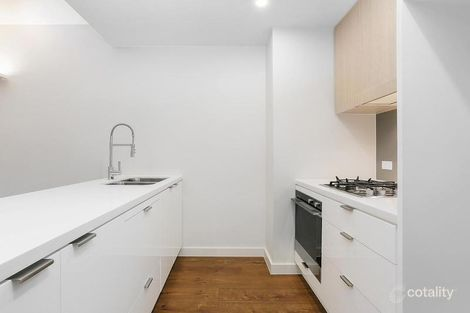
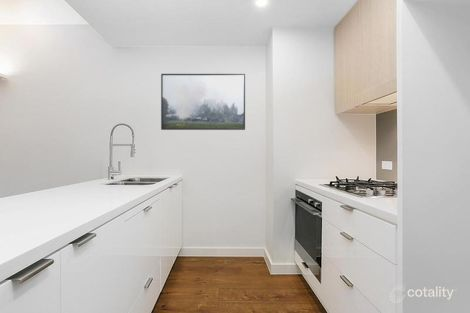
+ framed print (203, 101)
